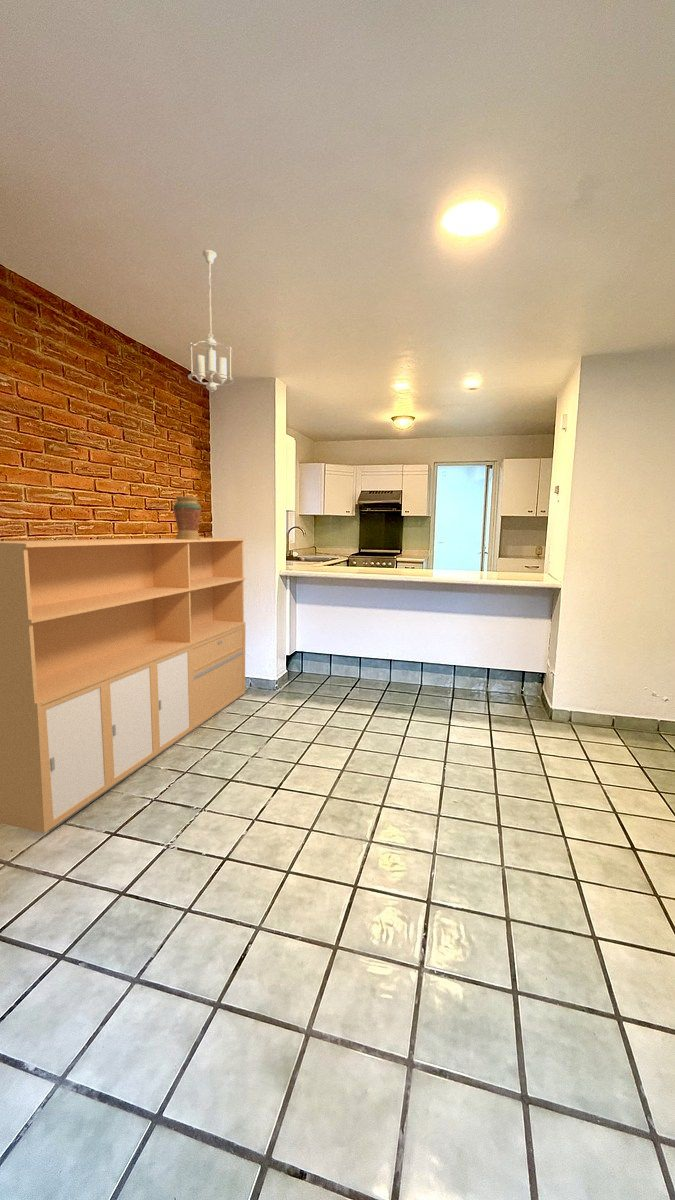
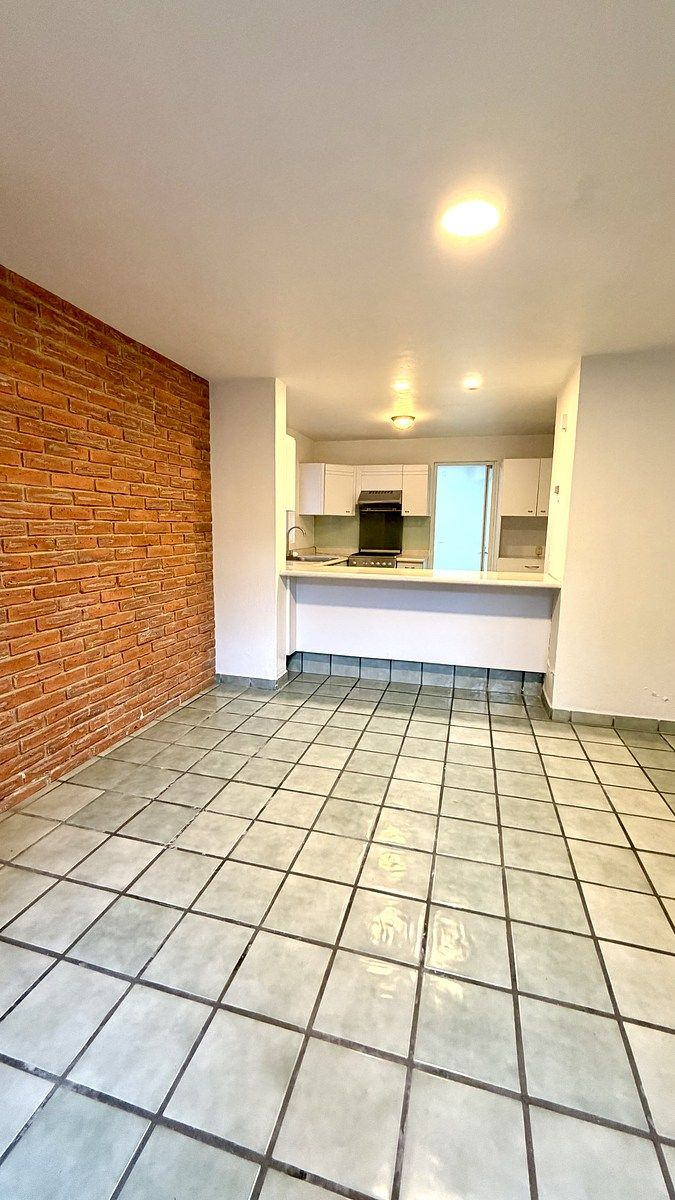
- decorative vase (187, 518)
- pendant light (211, 324)
- storage cabinet (151, 643)
